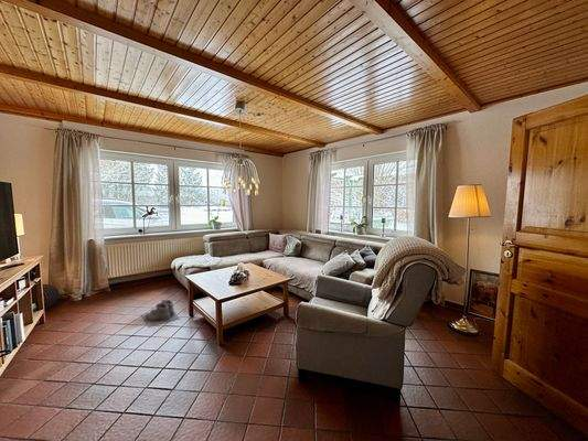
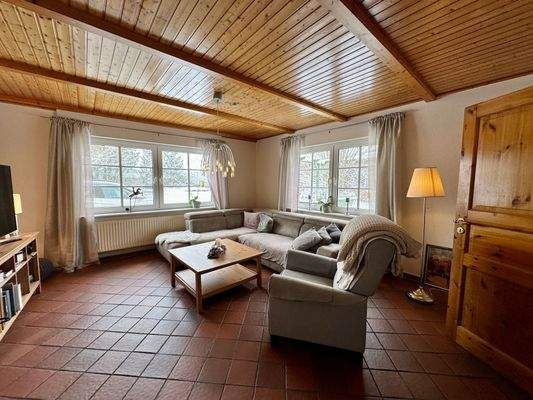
- boots (160, 308)
